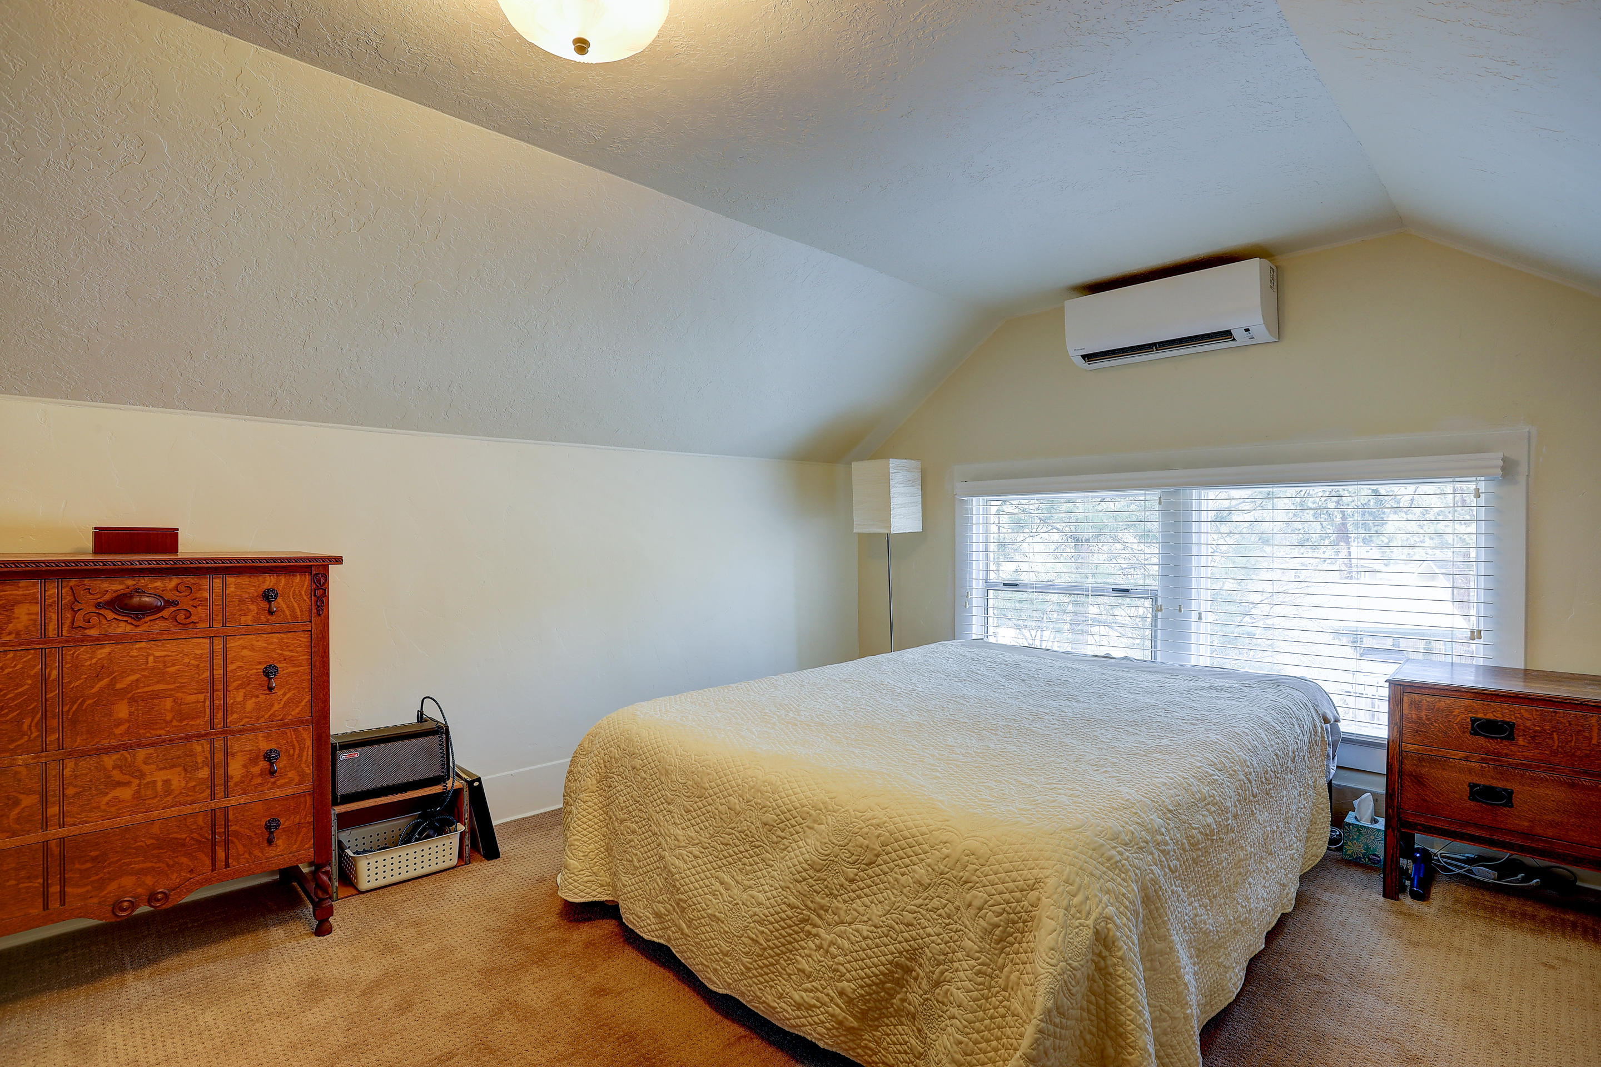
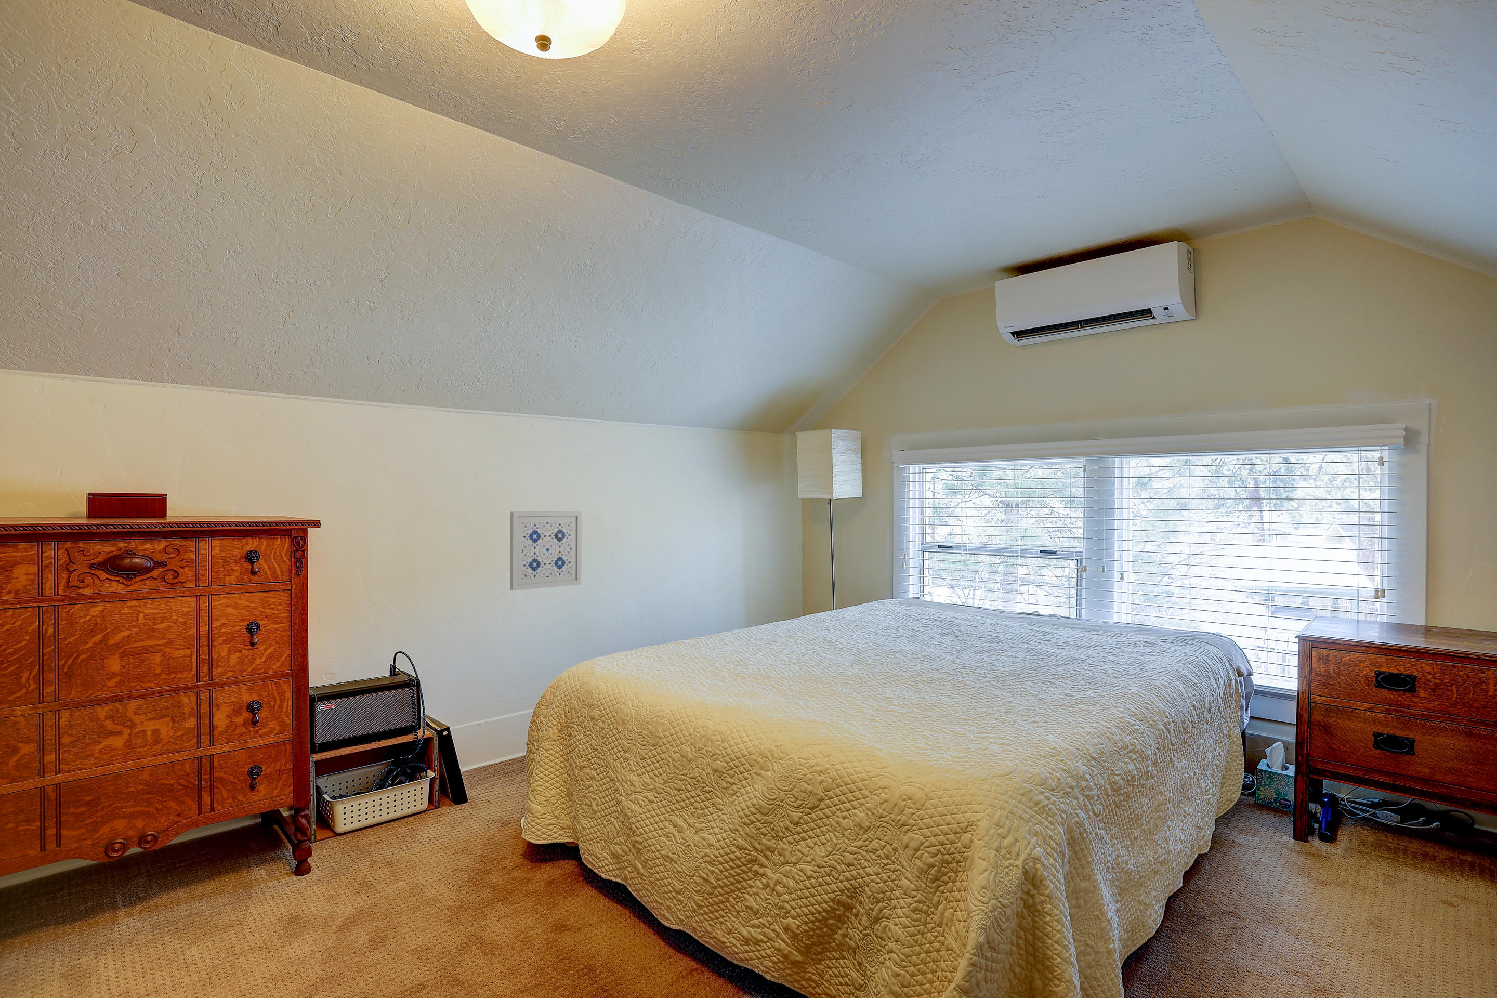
+ wall art (547, 549)
